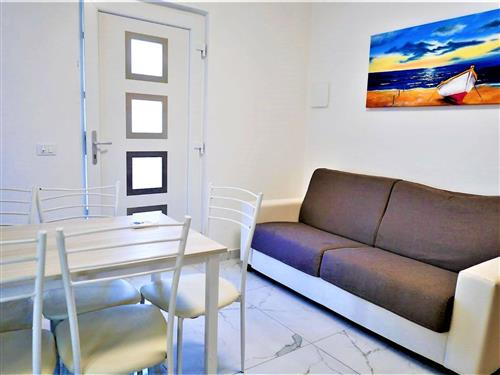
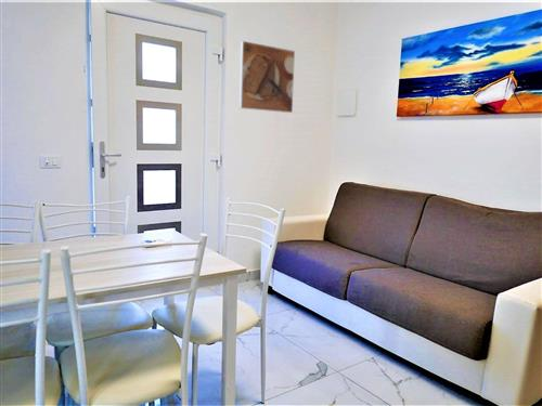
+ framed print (267, 78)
